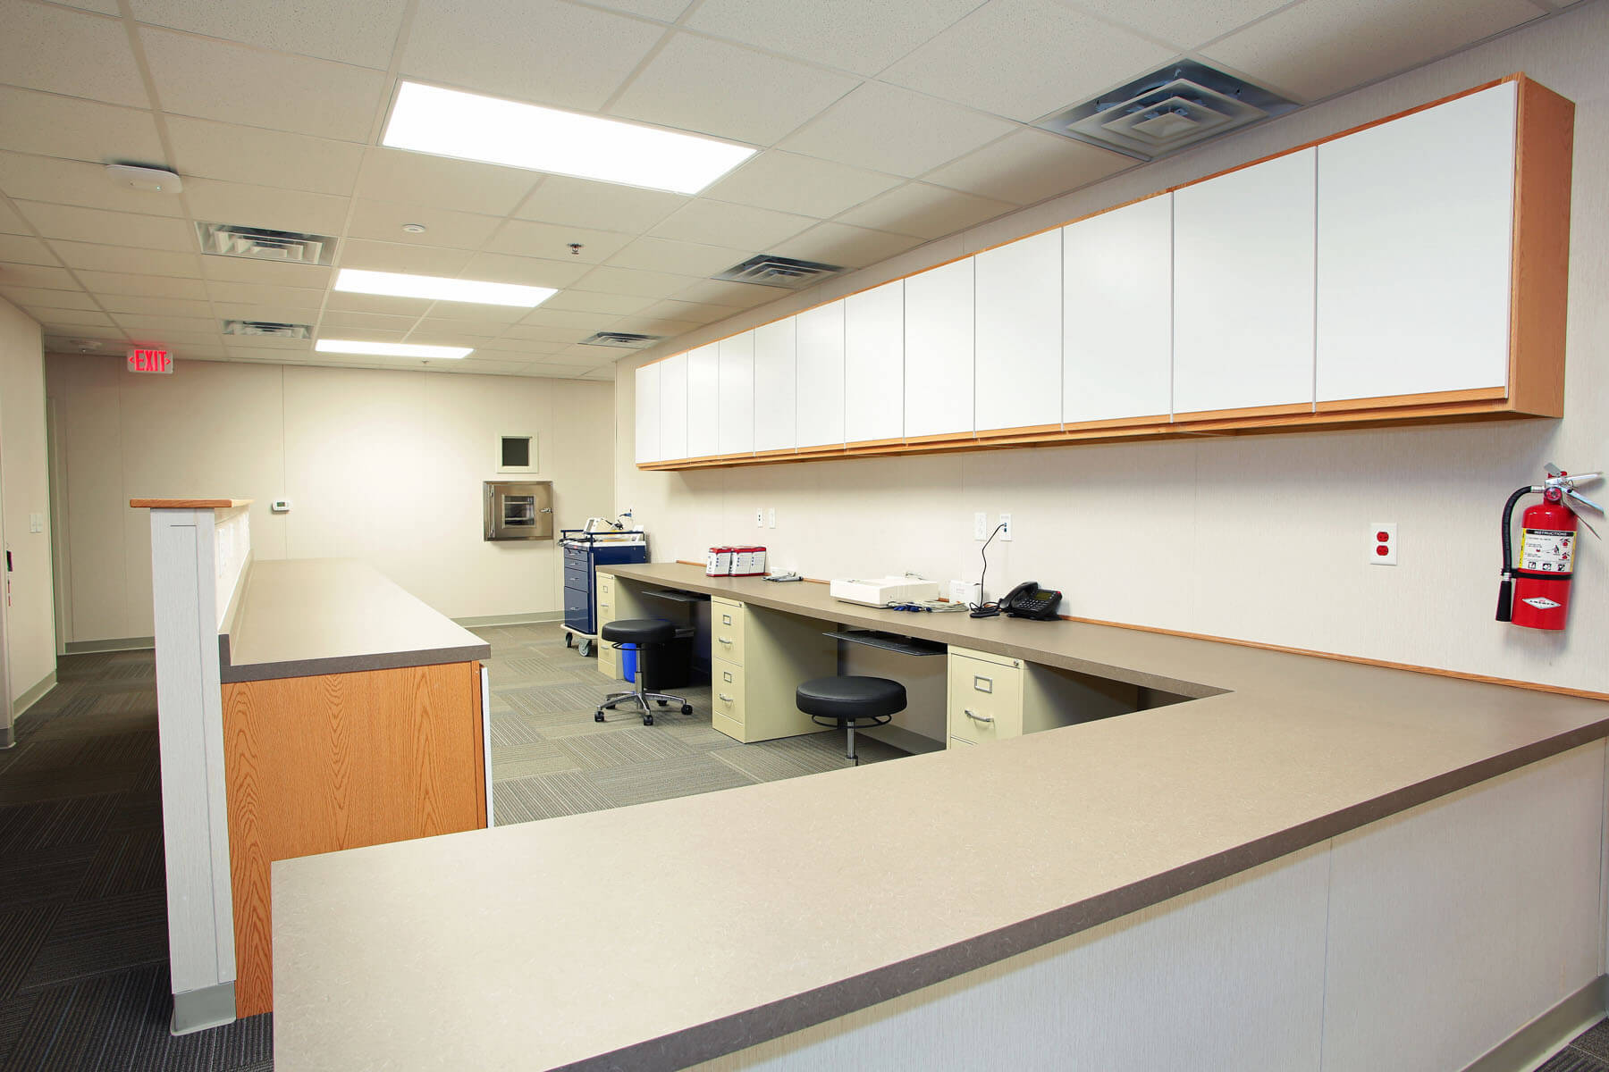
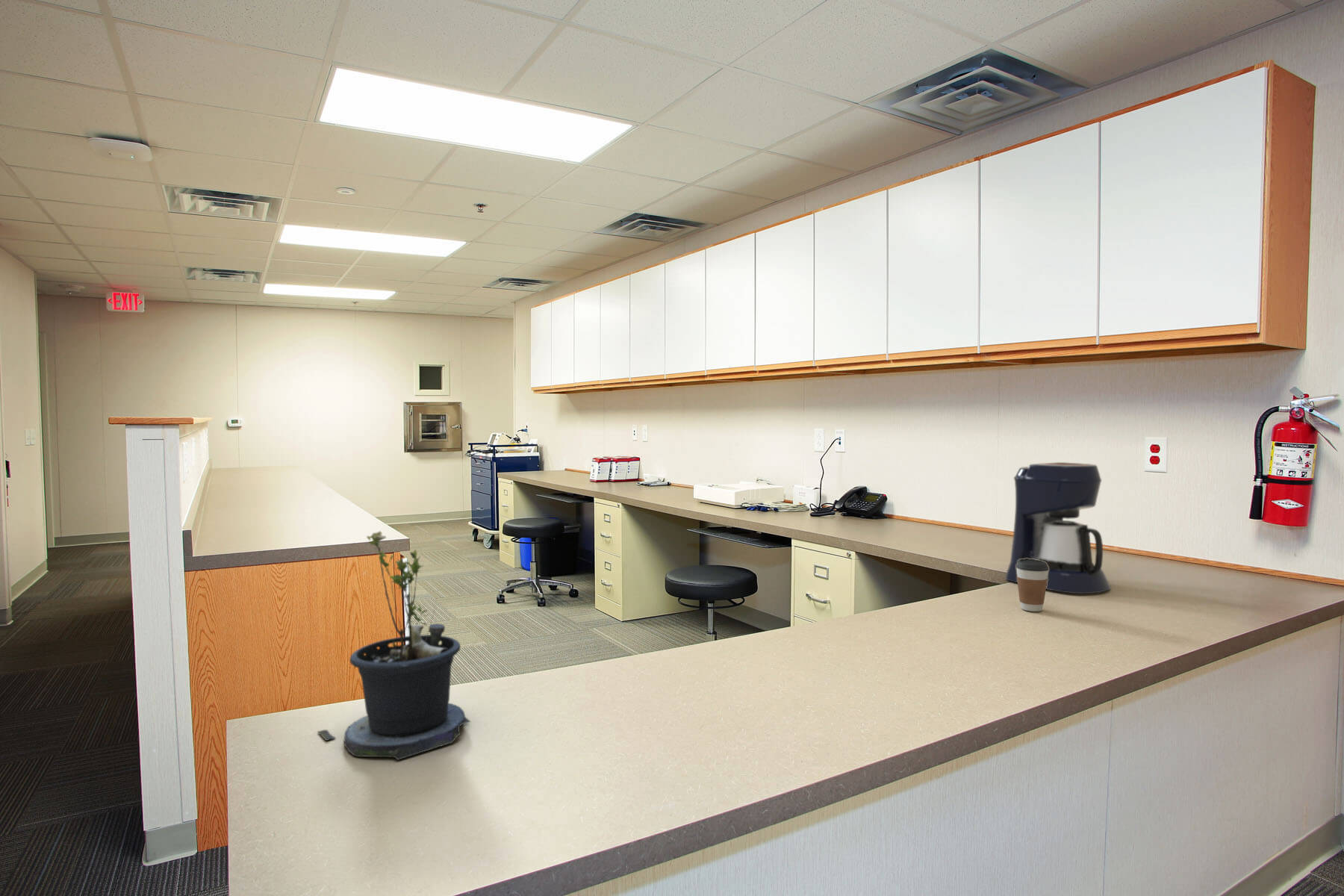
+ potted plant (399, 631)
+ coffee cup (1032, 585)
+ coffee maker (1059, 523)
